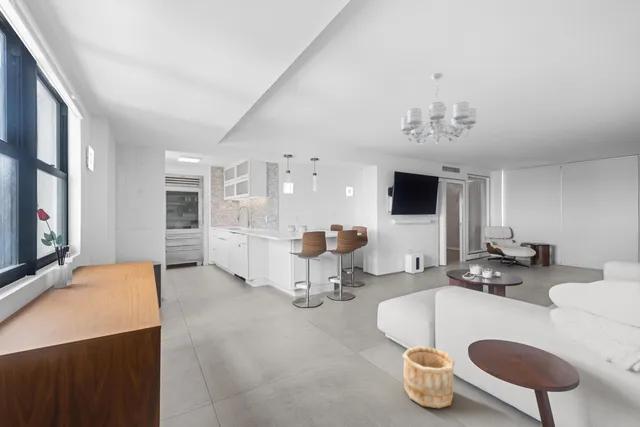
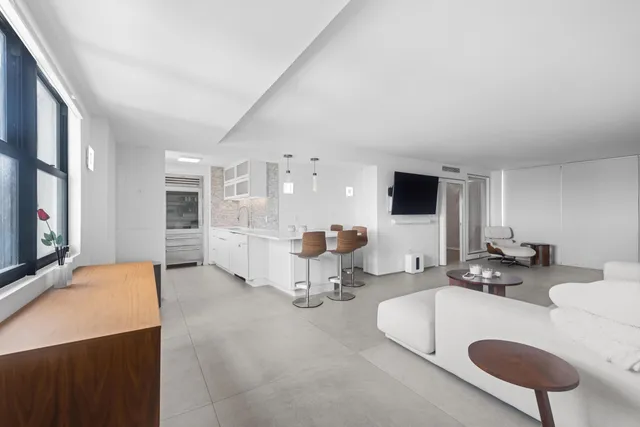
- wooden bucket (428, 375)
- chandelier (437, 109)
